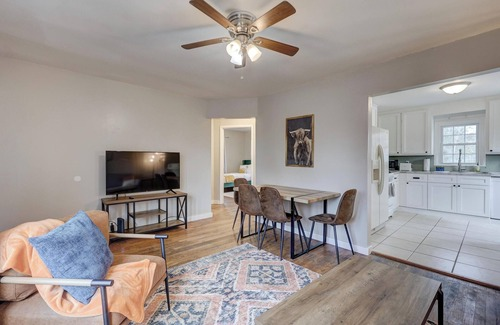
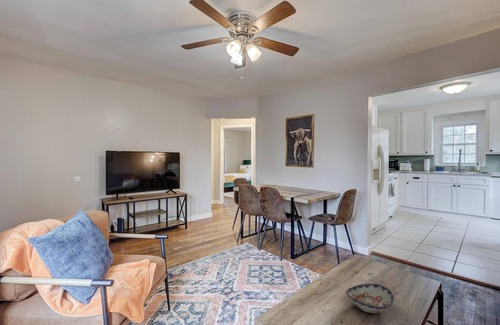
+ decorative bowl (369, 300)
